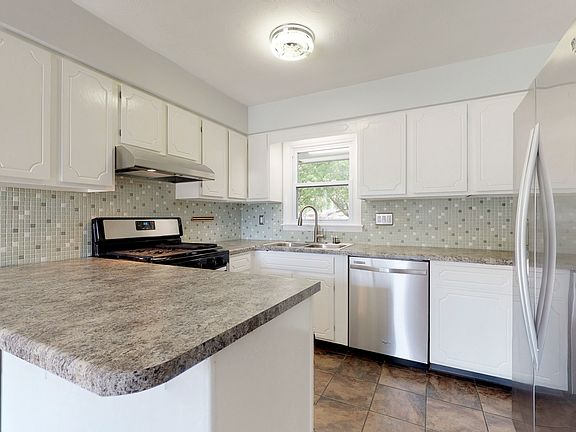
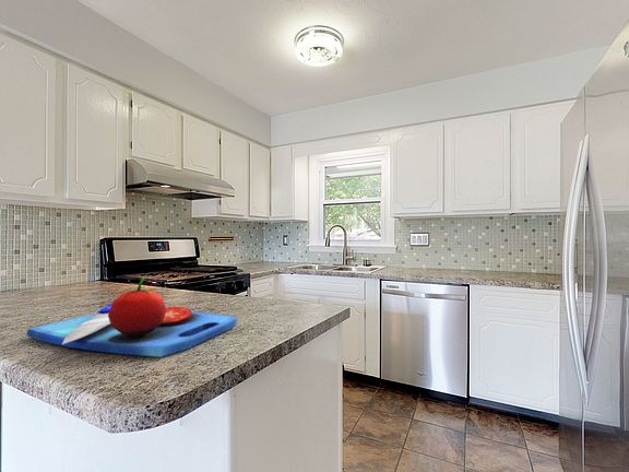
+ chopping board (132, 303)
